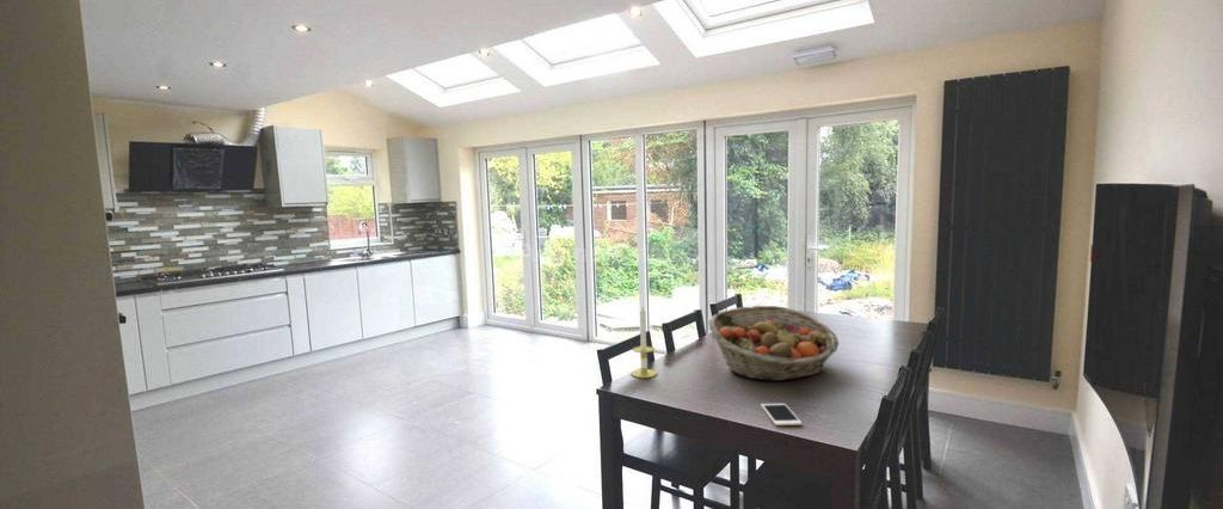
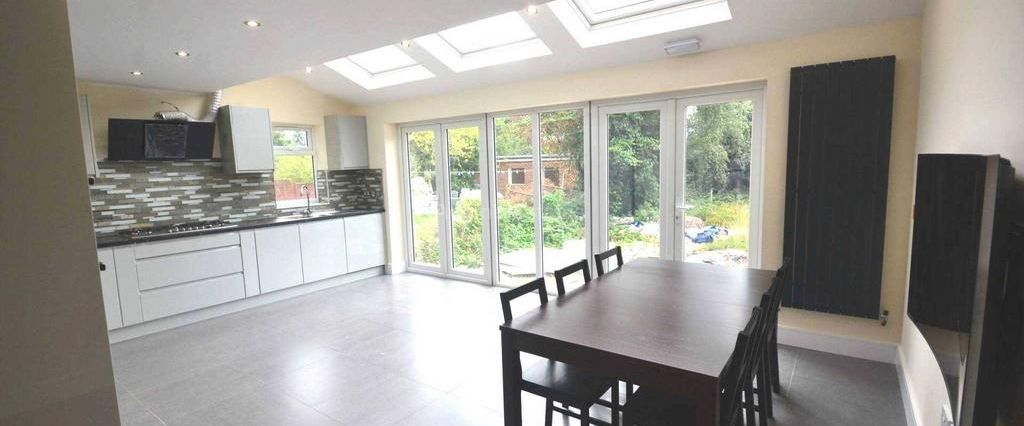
- fruit basket (772, 341)
- candle (643, 339)
- cell phone (780, 413)
